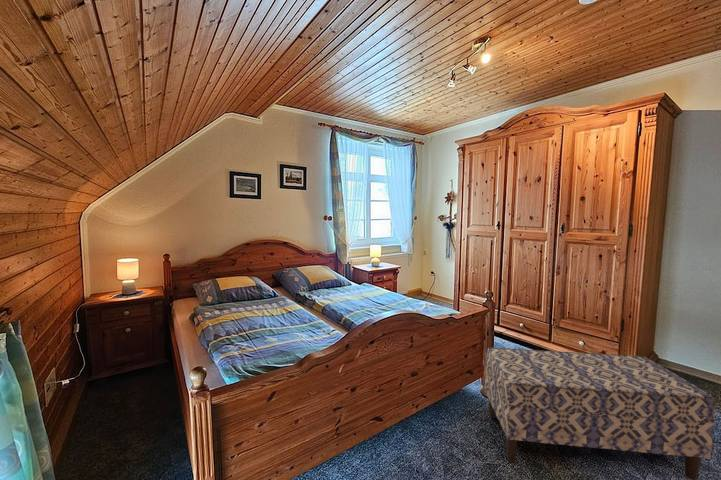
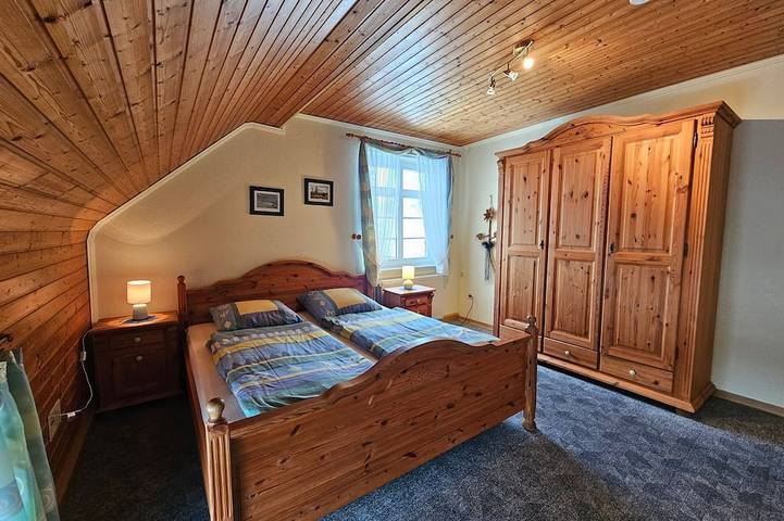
- bench (580, 406)
